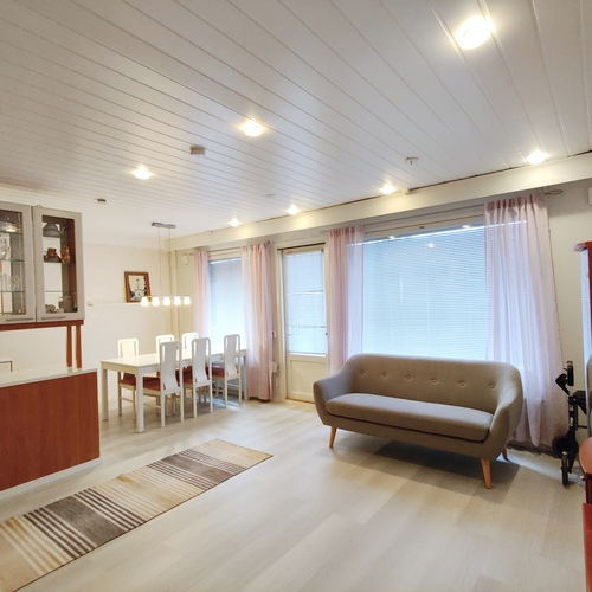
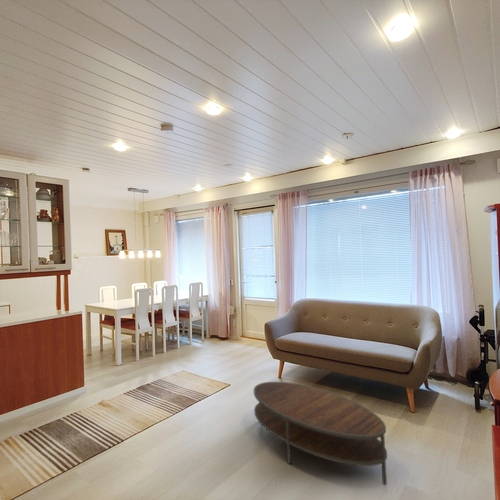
+ coffee table (311, 425)
